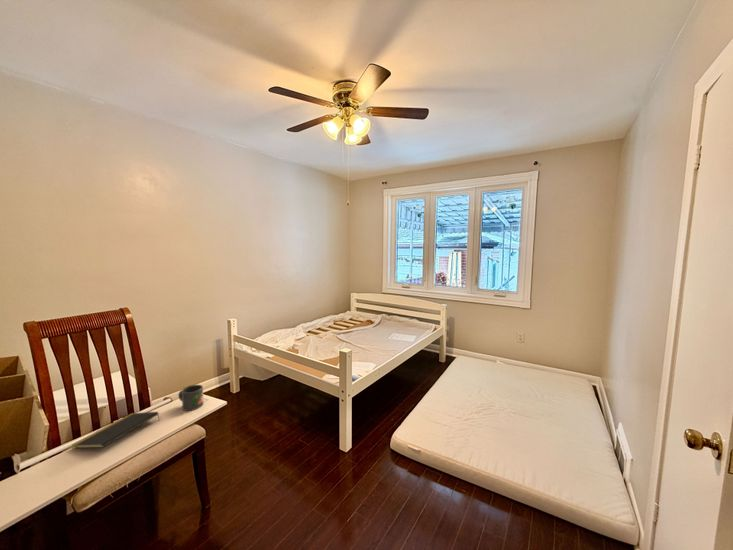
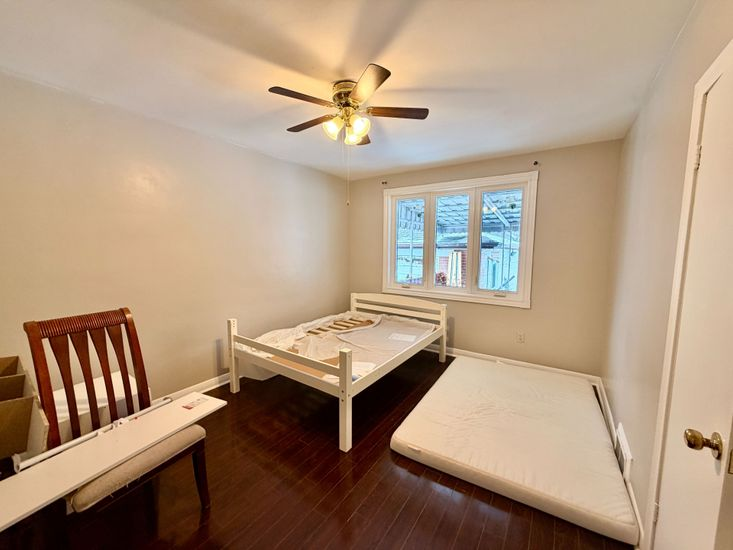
- mug (190, 396)
- notepad (118, 428)
